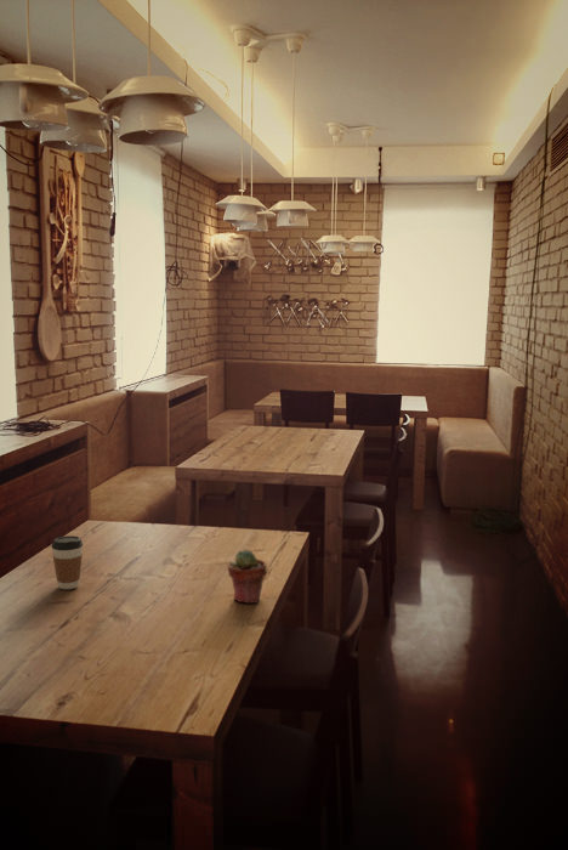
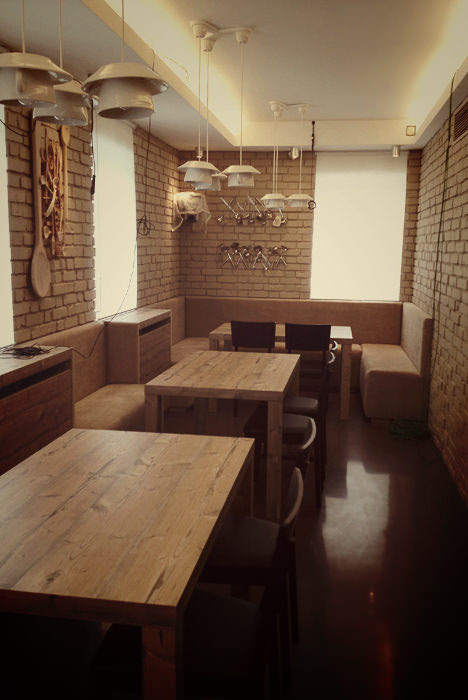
- potted succulent (246, 574)
- coffee cup (67, 562)
